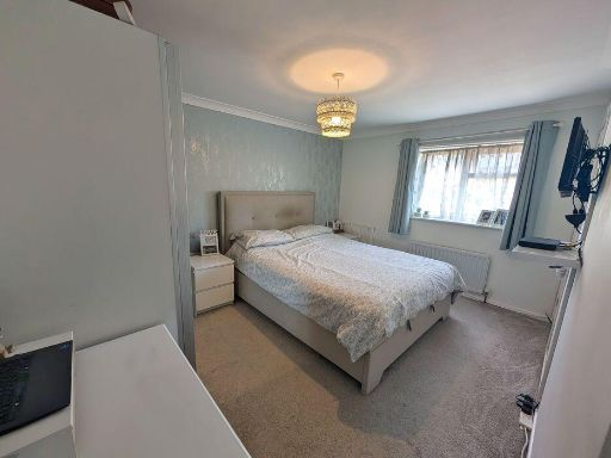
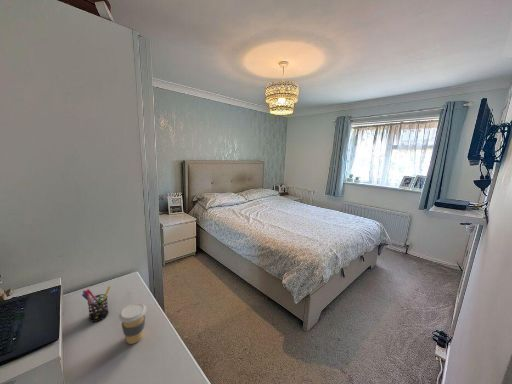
+ pen holder (97, 302)
+ coffee cup (133, 324)
